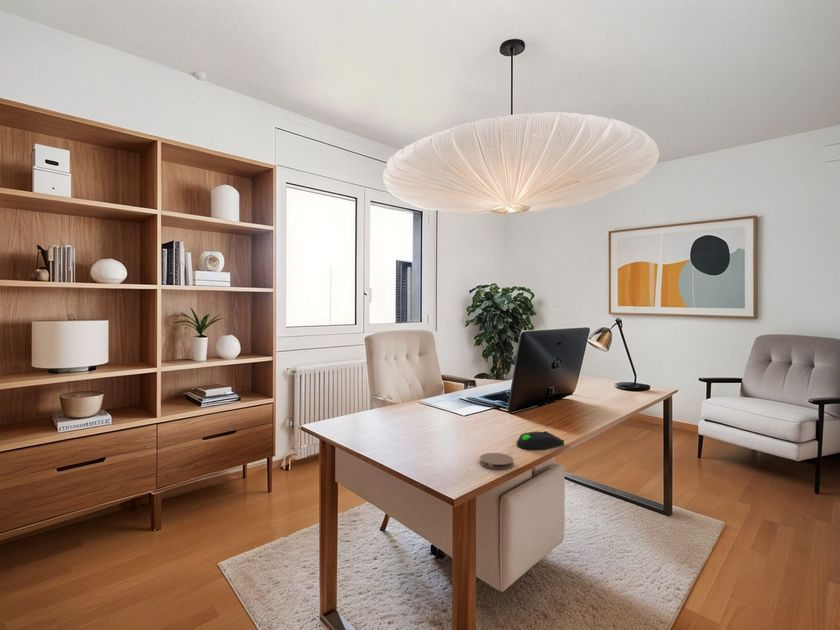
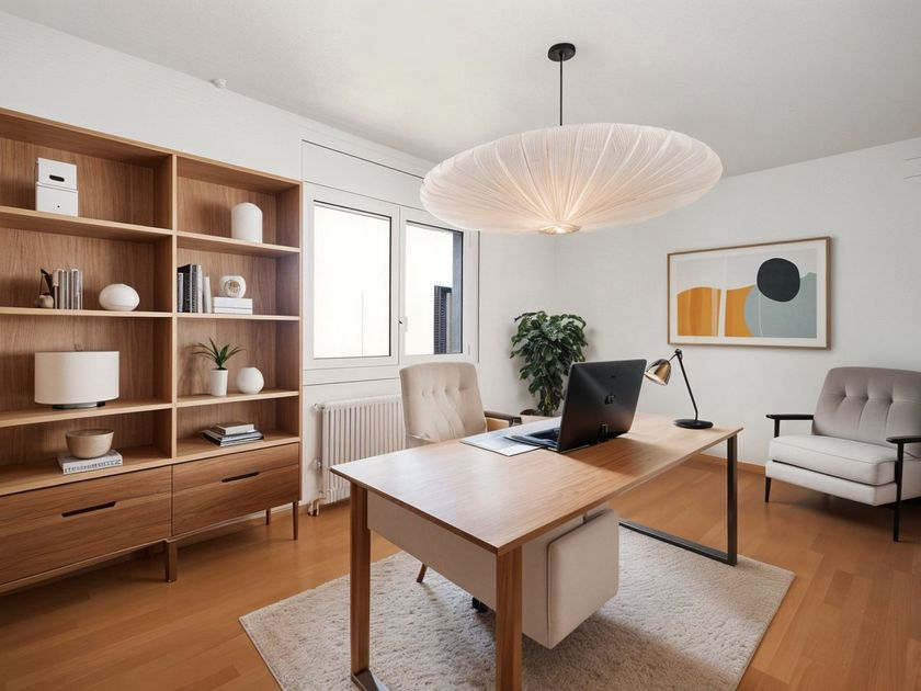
- coaster (496, 460)
- computer mouse (537, 437)
